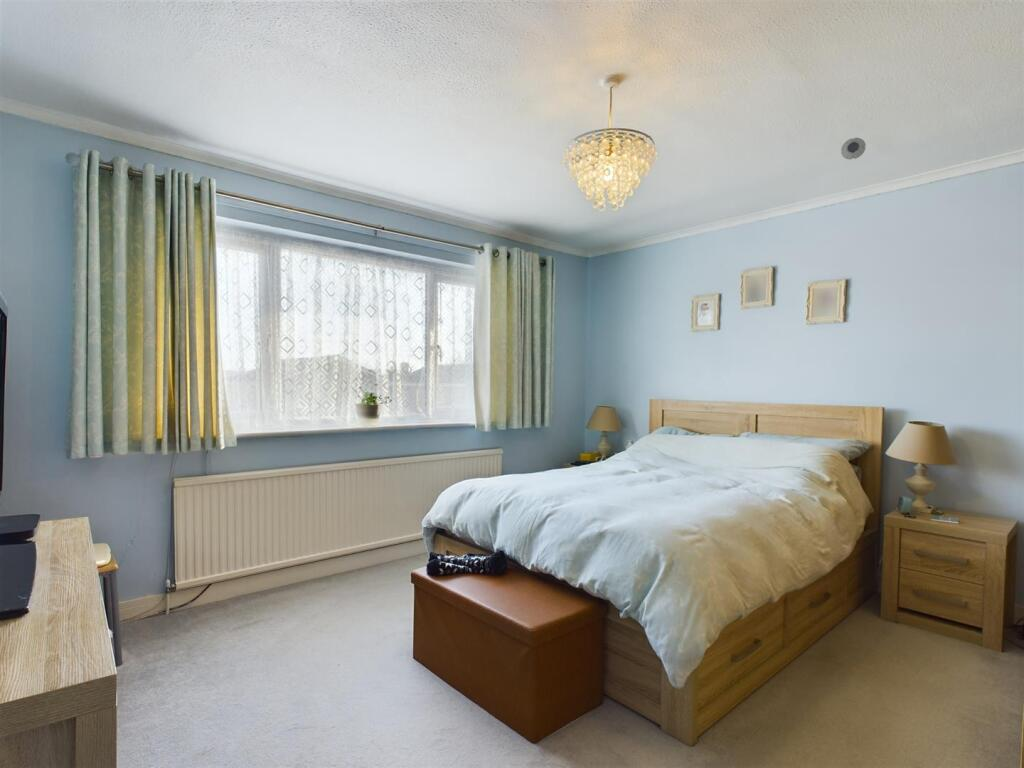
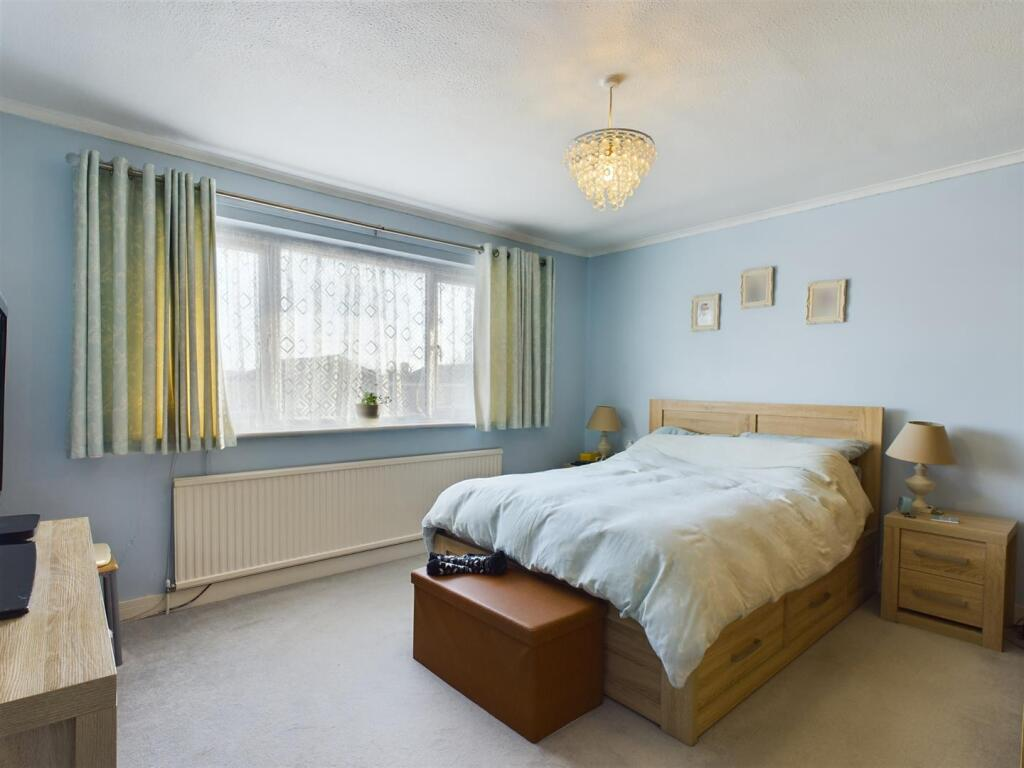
- smoke detector (853, 148)
